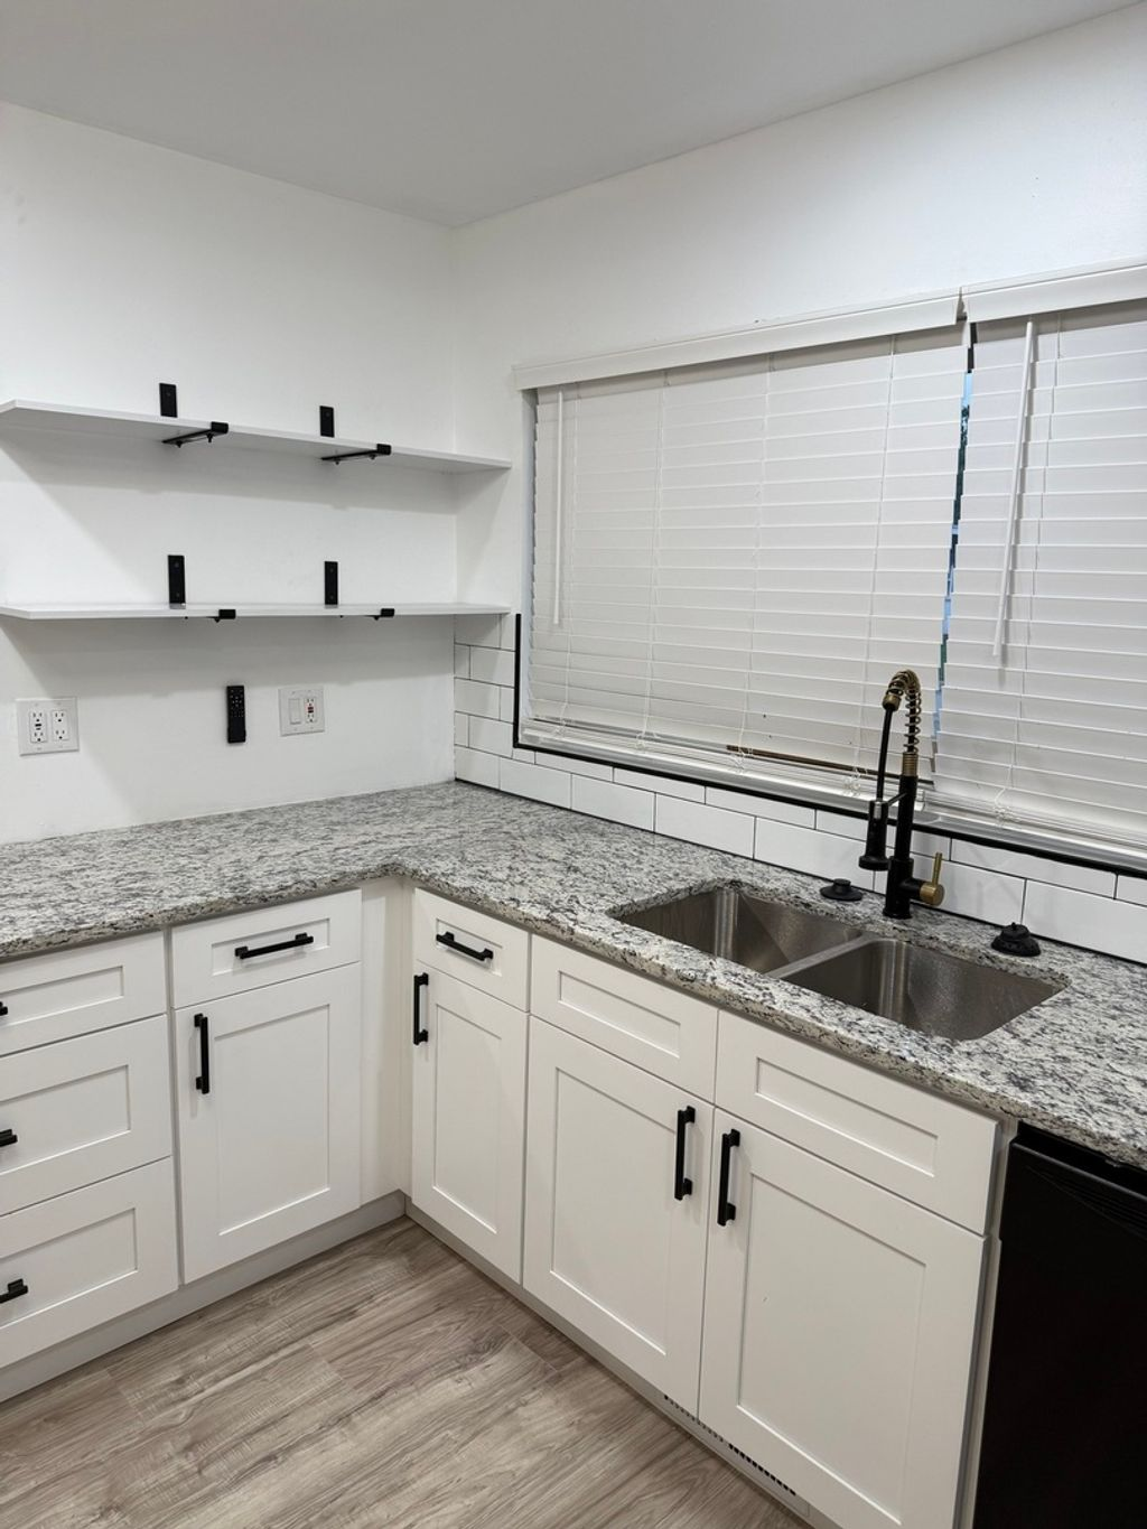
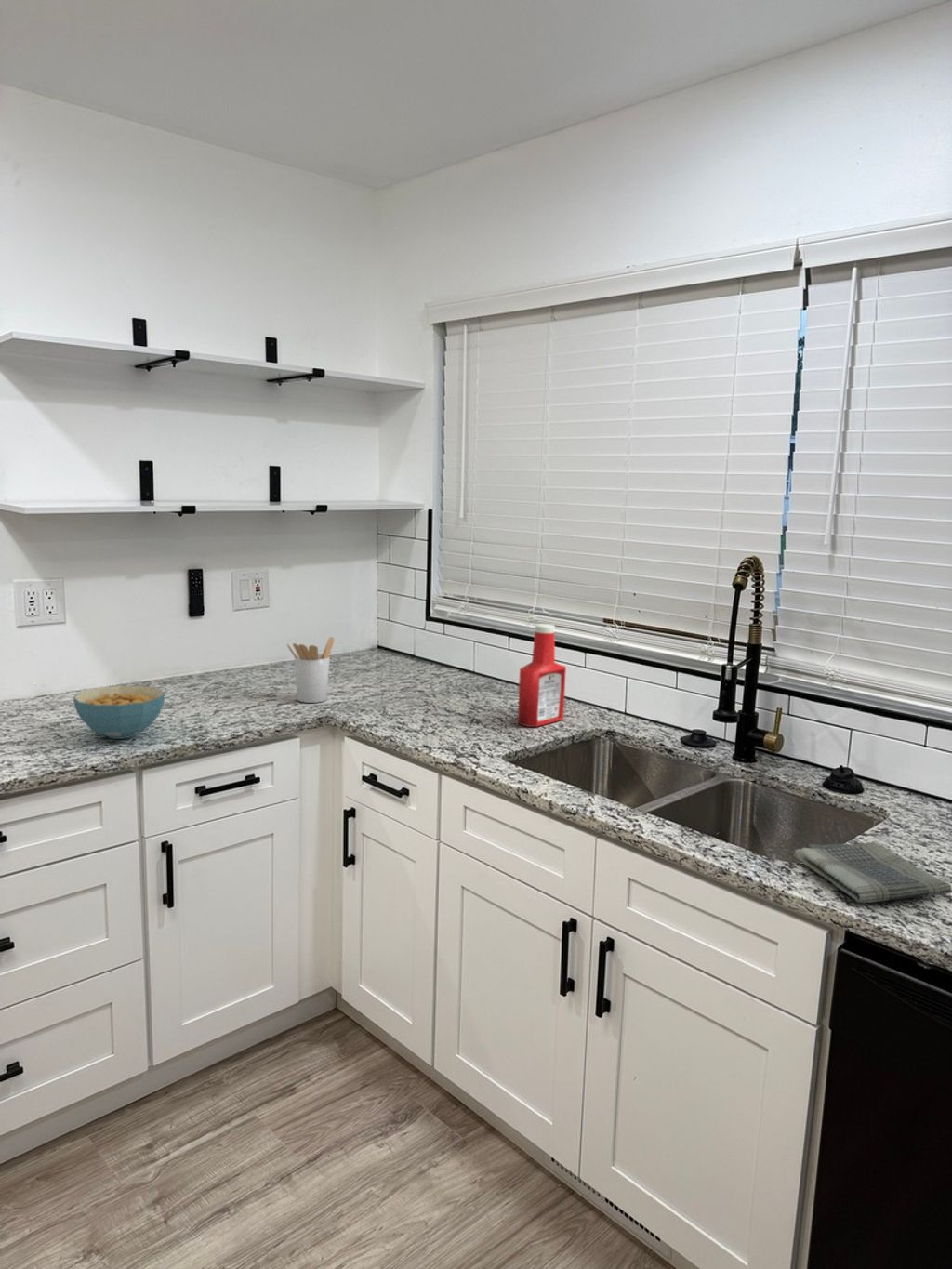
+ utensil holder (310, 669)
+ dish towel (868, 867)
+ cereal bowl (120, 715)
+ soap bottle (542, 673)
